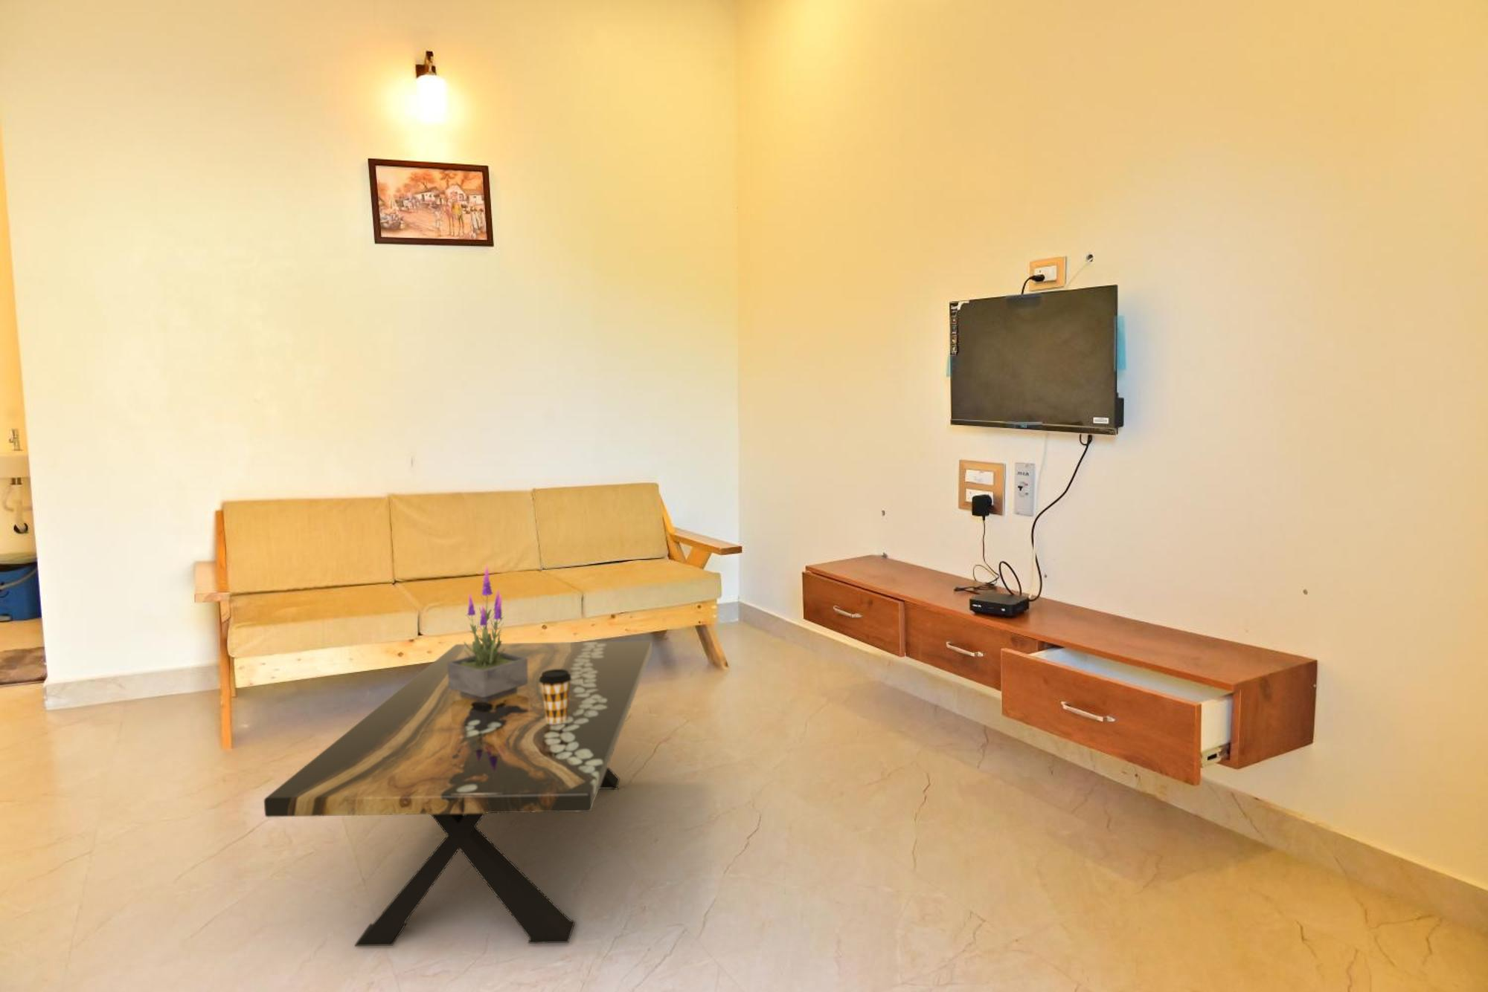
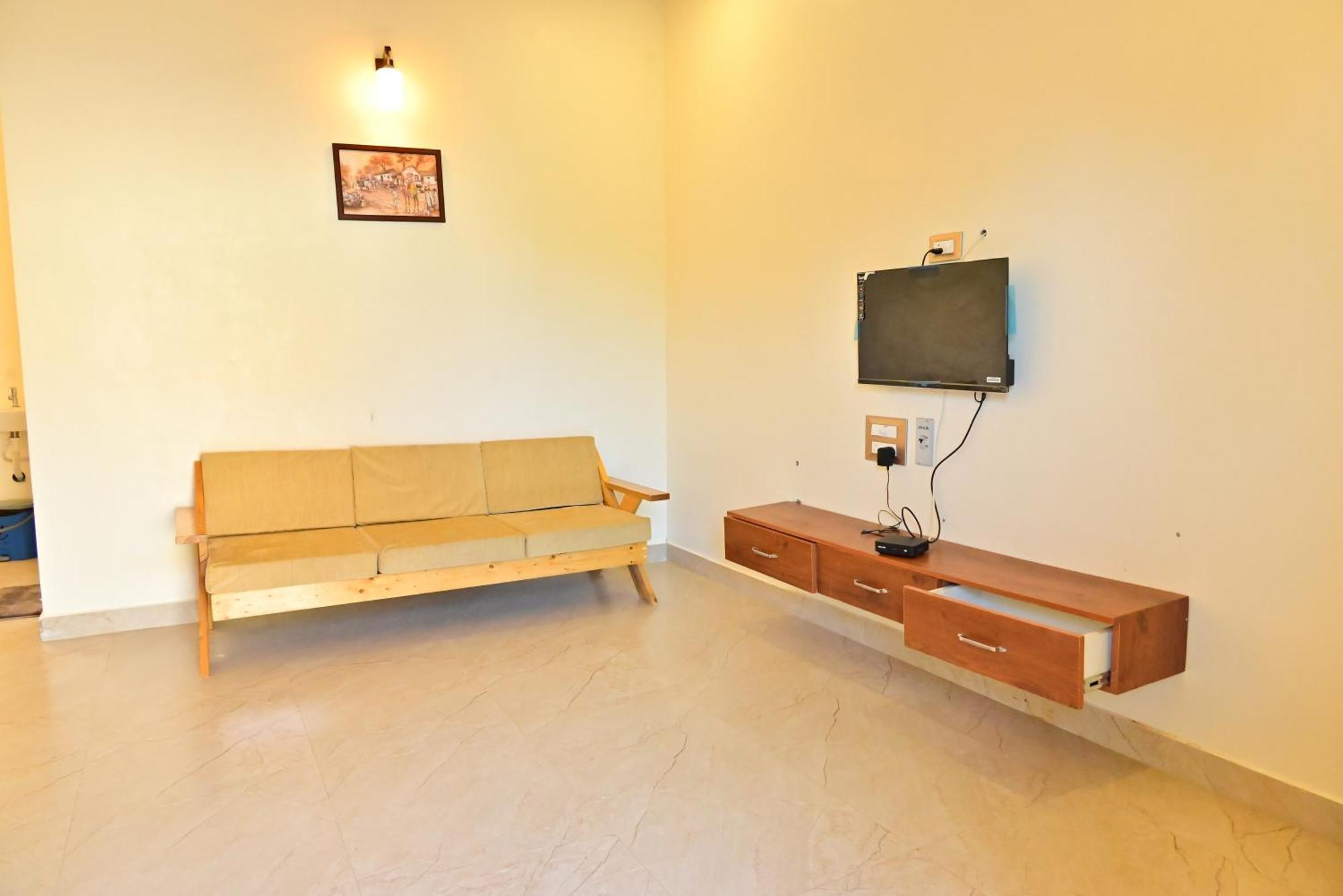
- potted plant (485, 629)
- coffee cup (556, 695)
- coffee table (509, 774)
